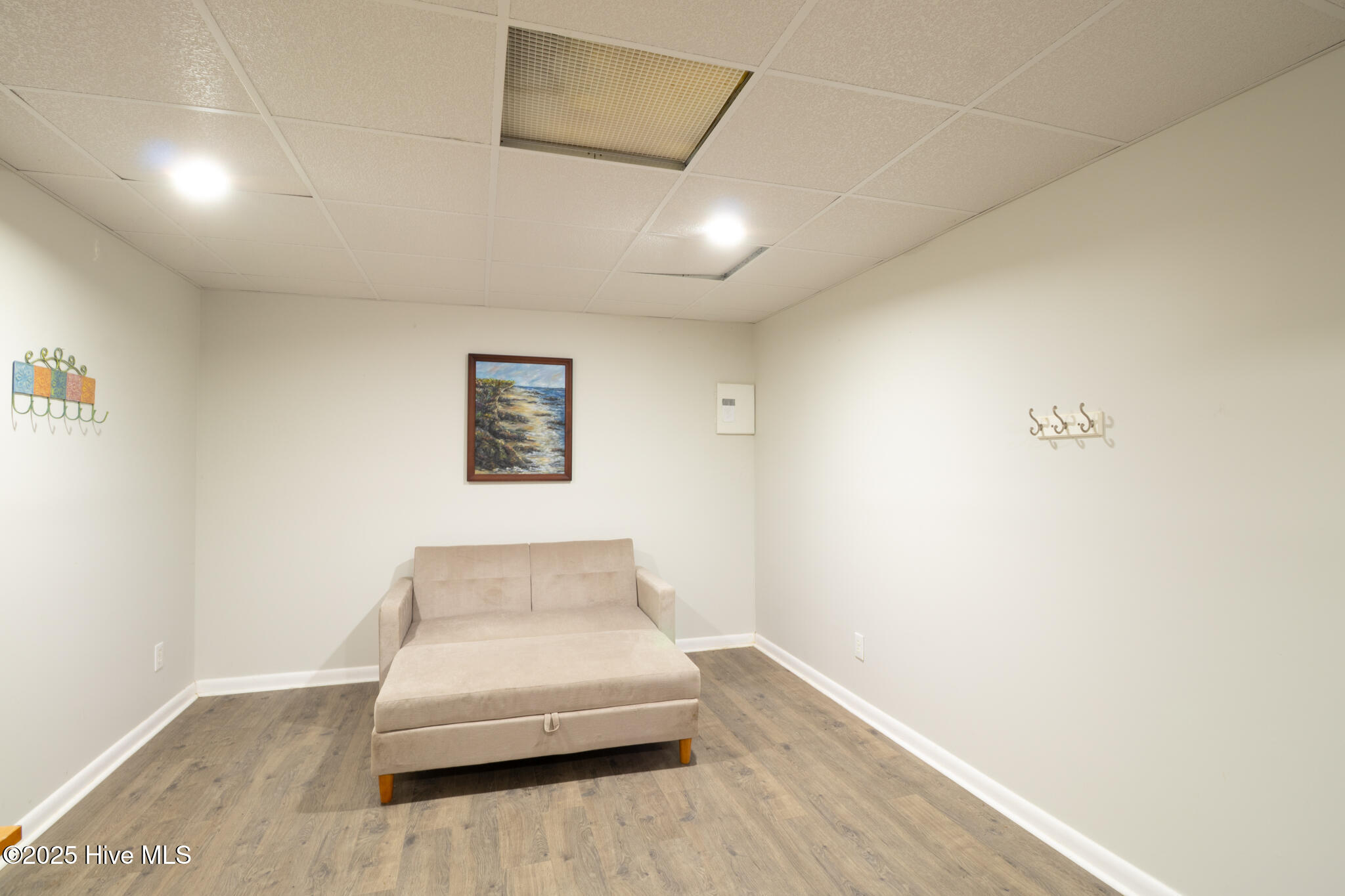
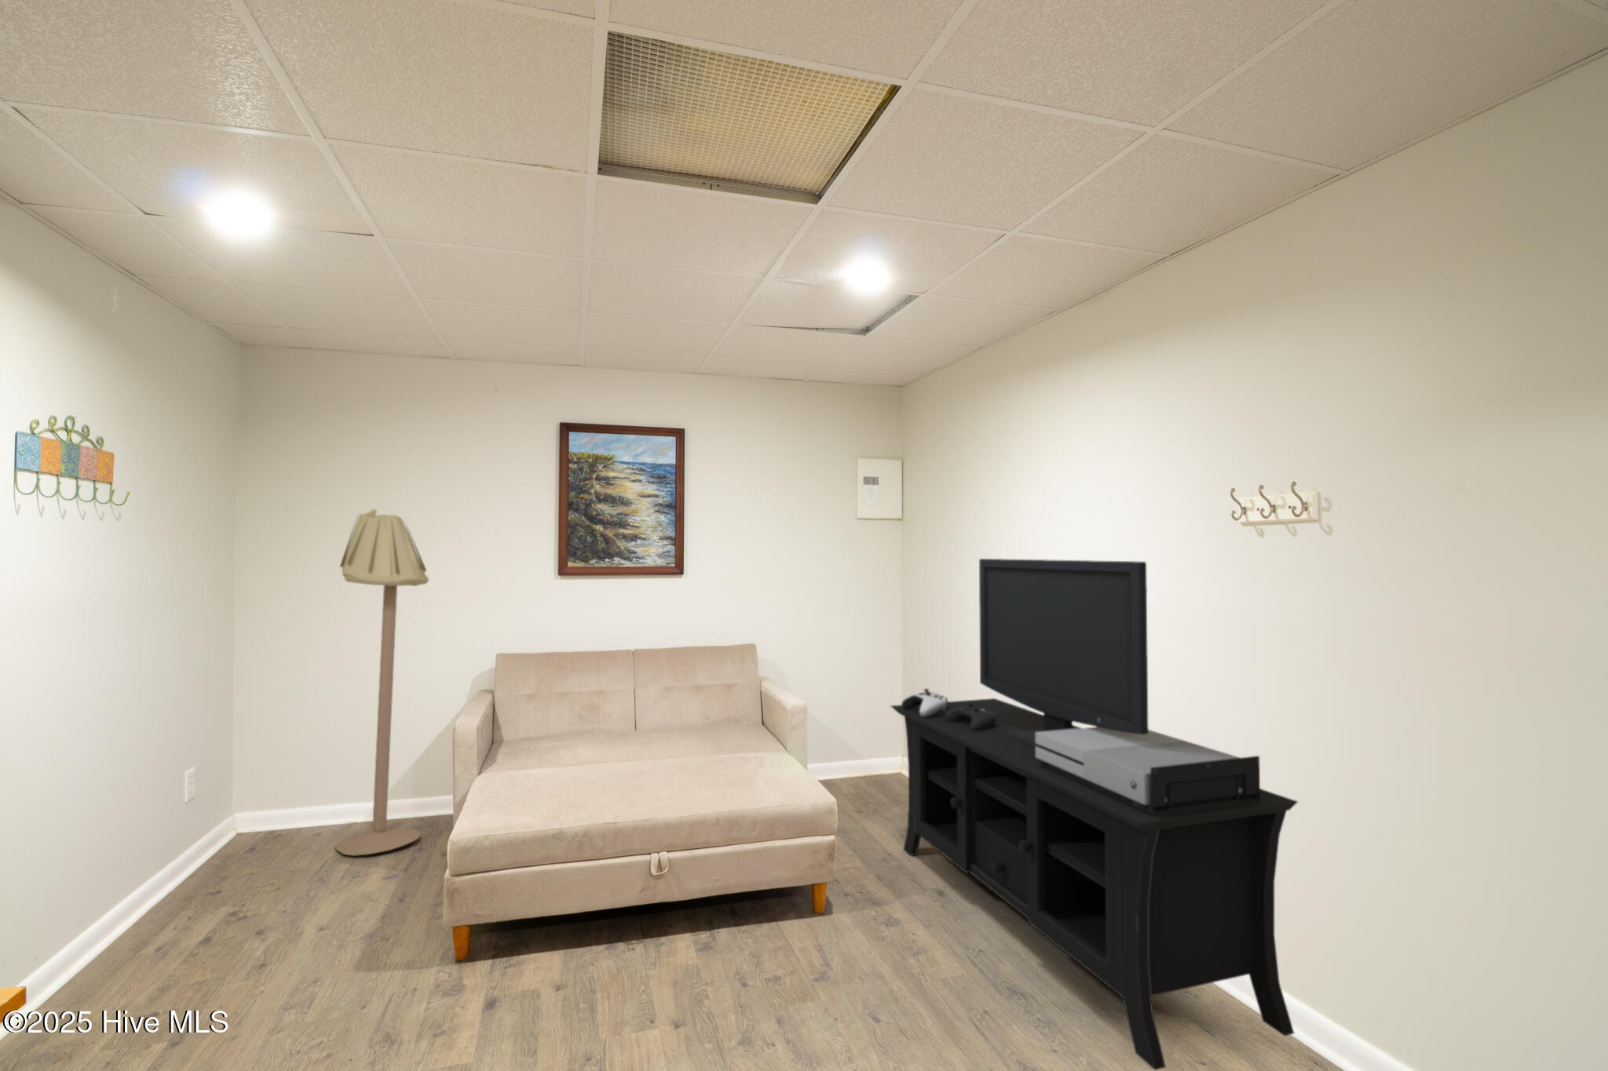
+ media console (1045, 739)
+ floor lamp (384, 672)
